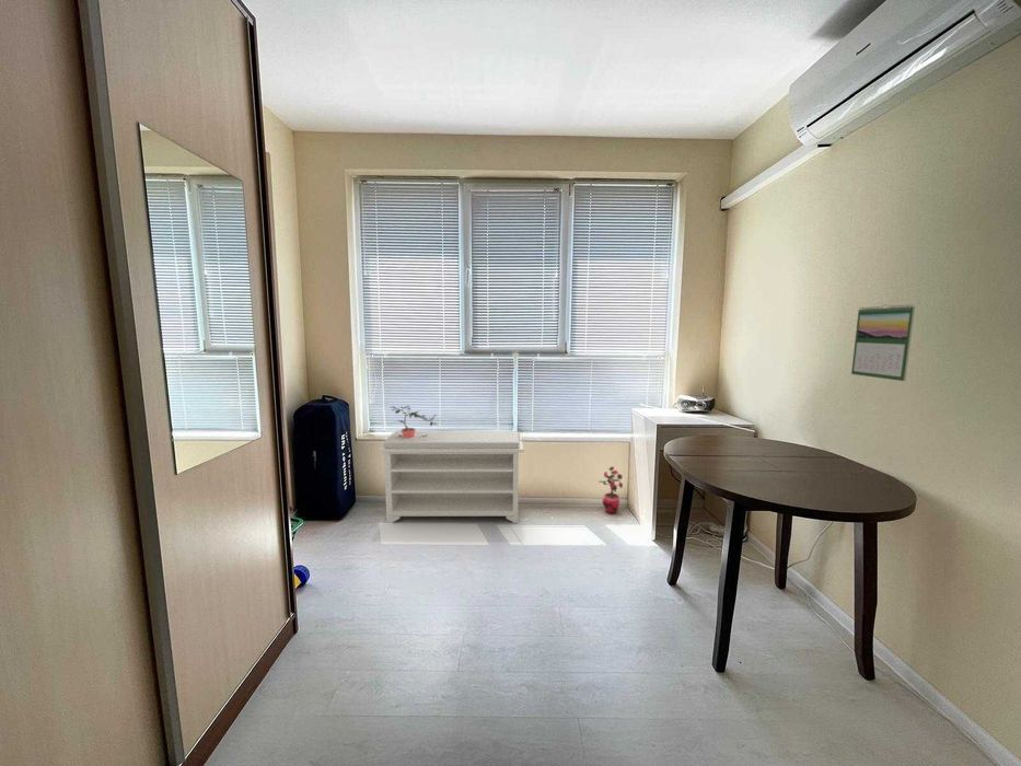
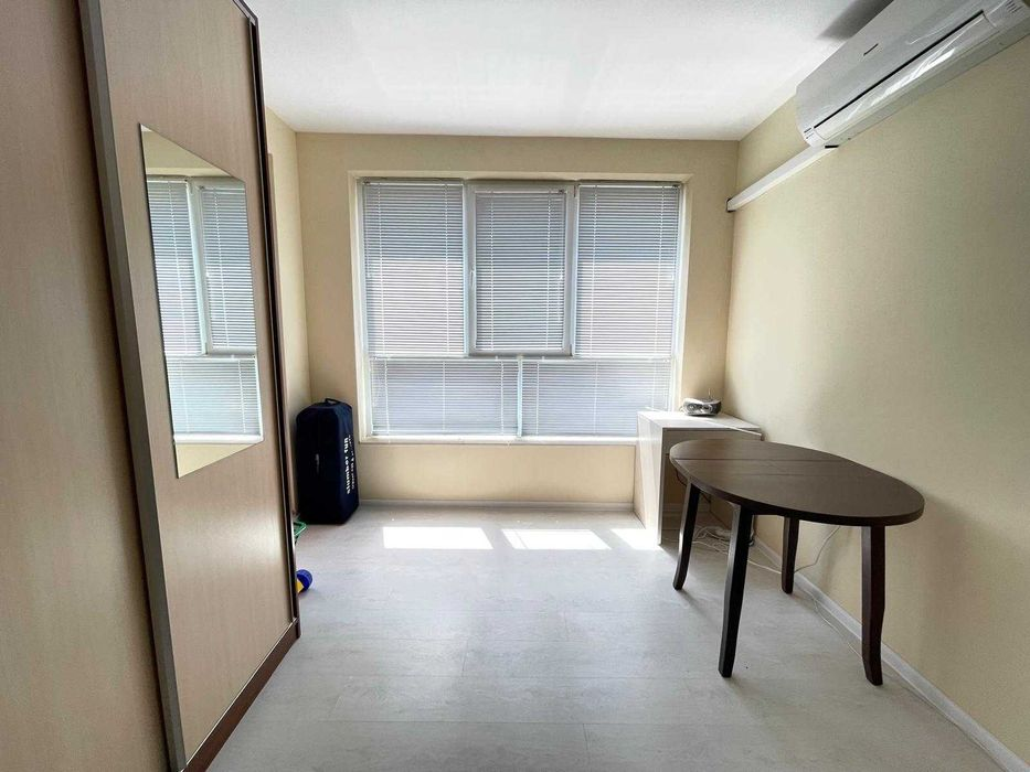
- calendar (880, 341)
- potted plant (611, 489)
- bench (454, 475)
- potted plant (414, 416)
